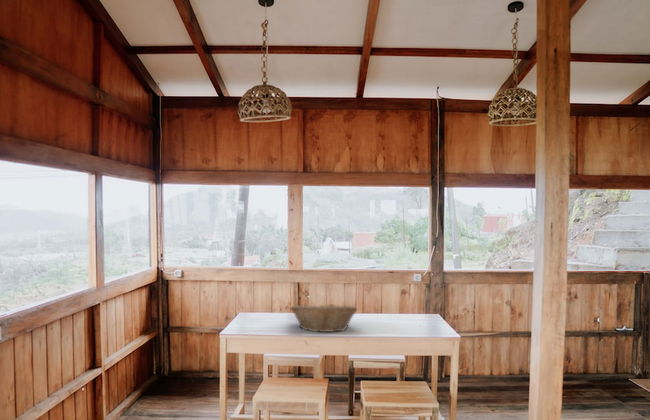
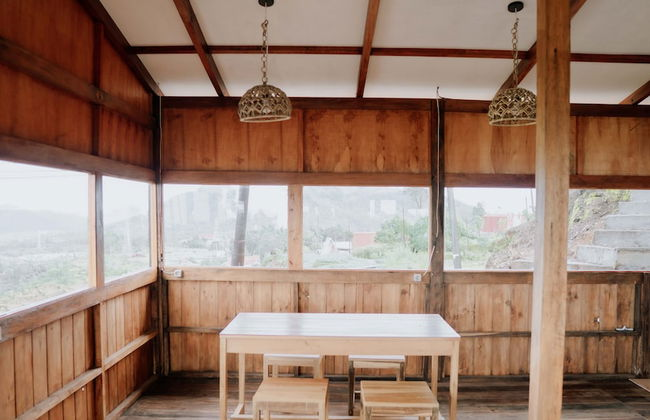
- fruit basket (323, 313)
